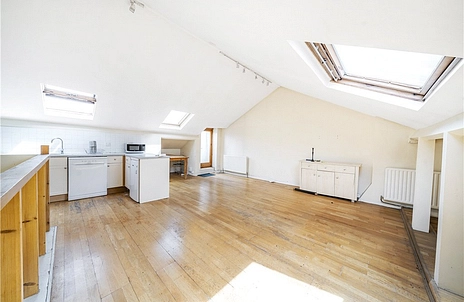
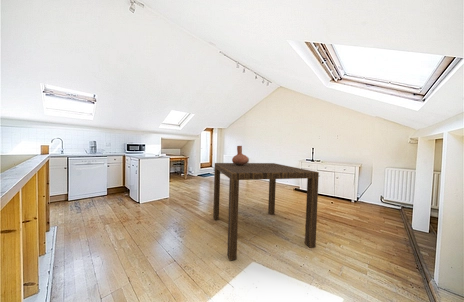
+ dining table (268, 203)
+ vessel (240, 155)
